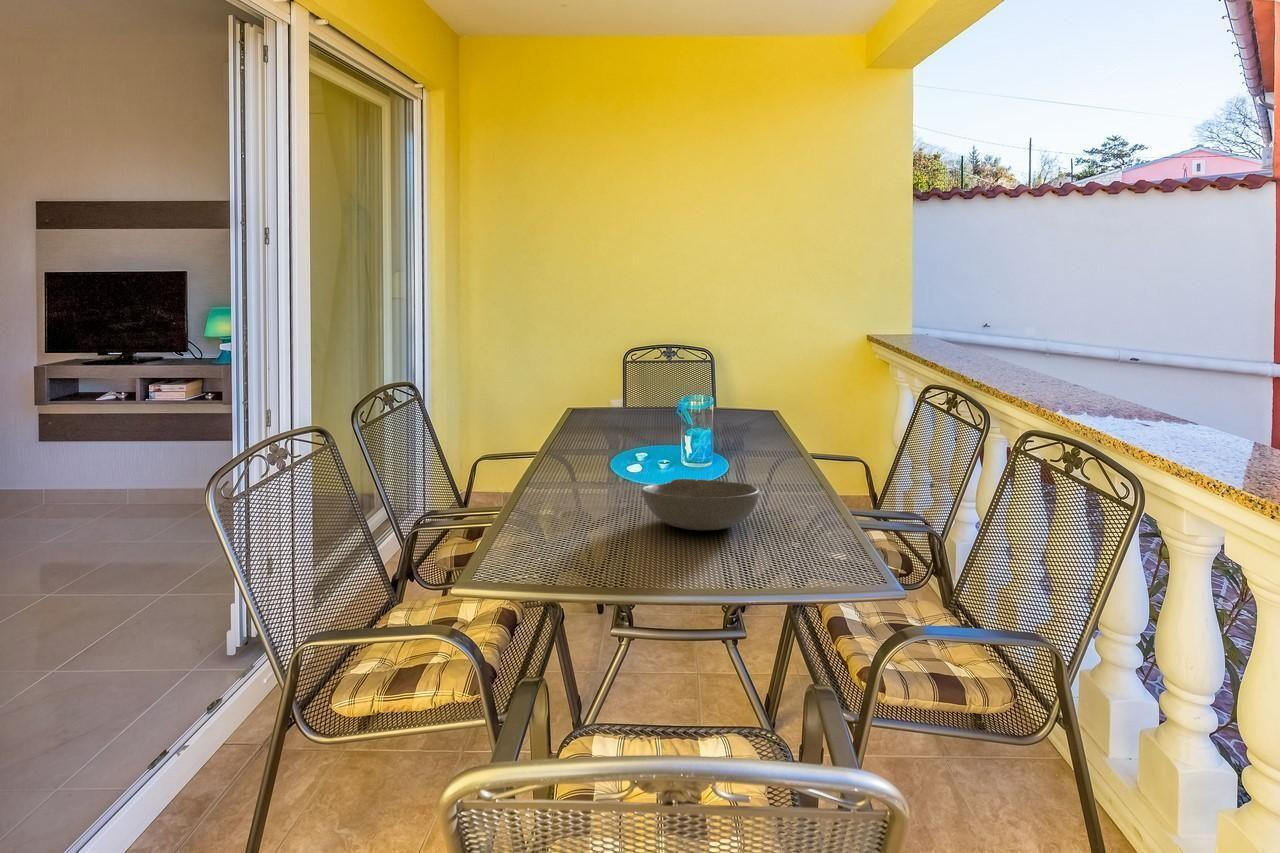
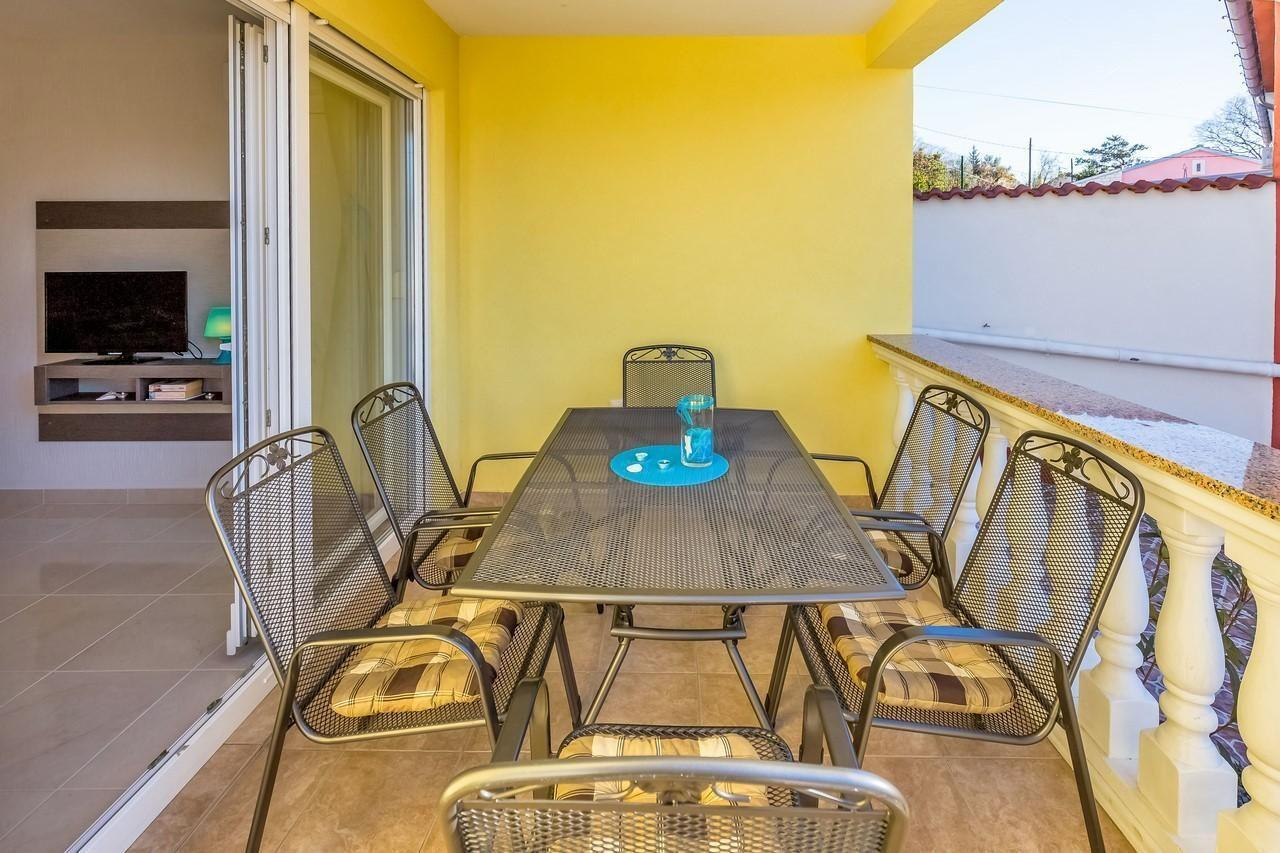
- bowl (699, 506)
